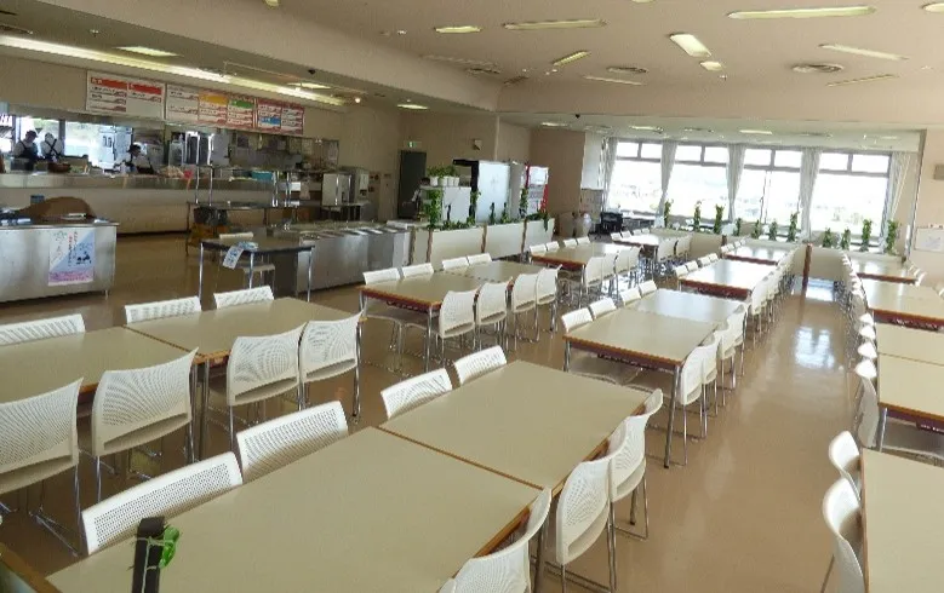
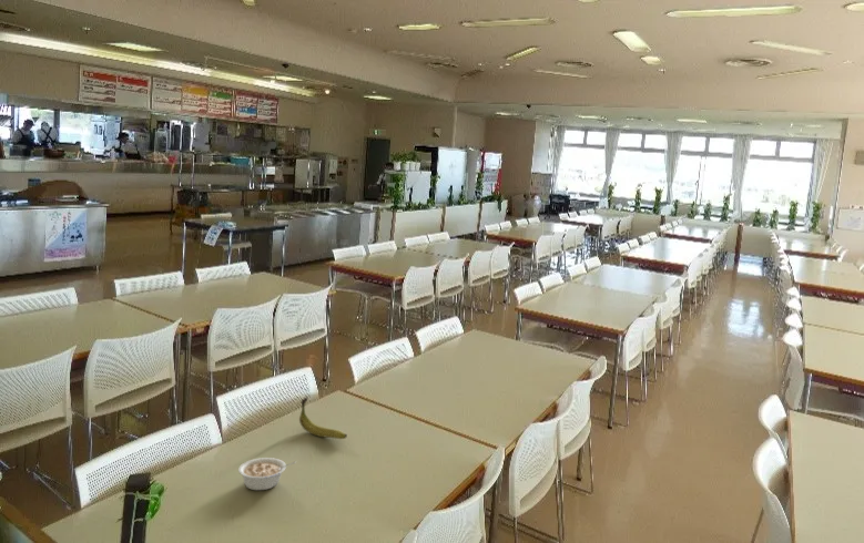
+ banana (323, 427)
+ legume (264, 472)
